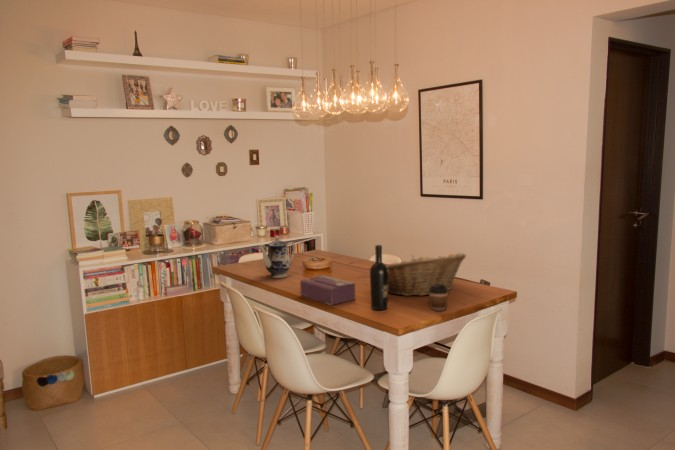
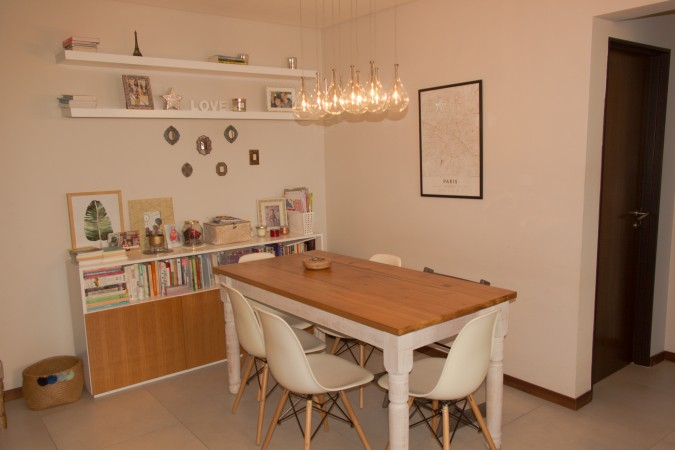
- coffee cup (438, 296)
- teapot (277, 255)
- fruit basket (420, 270)
- tissue box (327, 289)
- wine bottle (379, 277)
